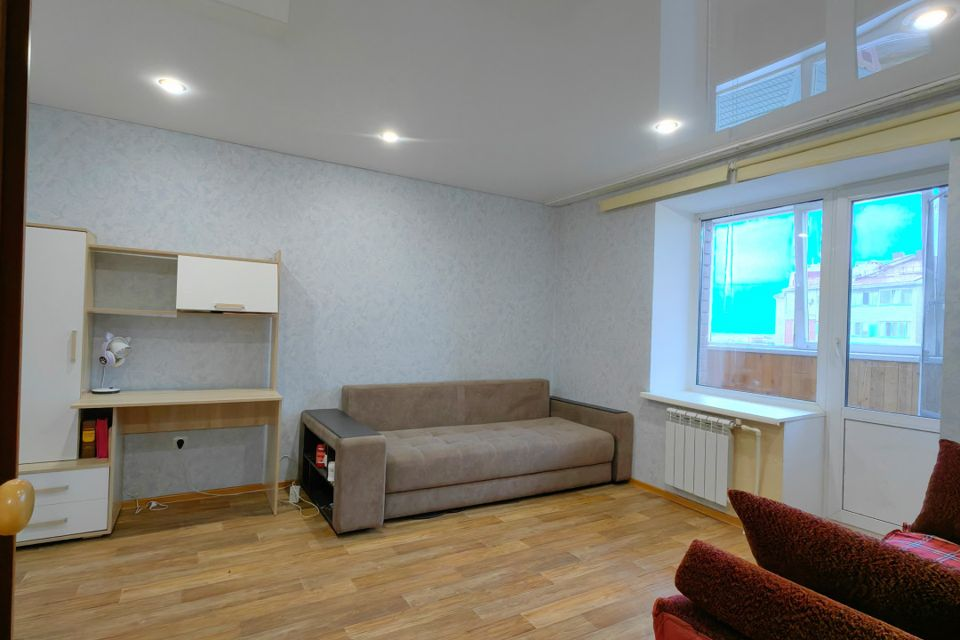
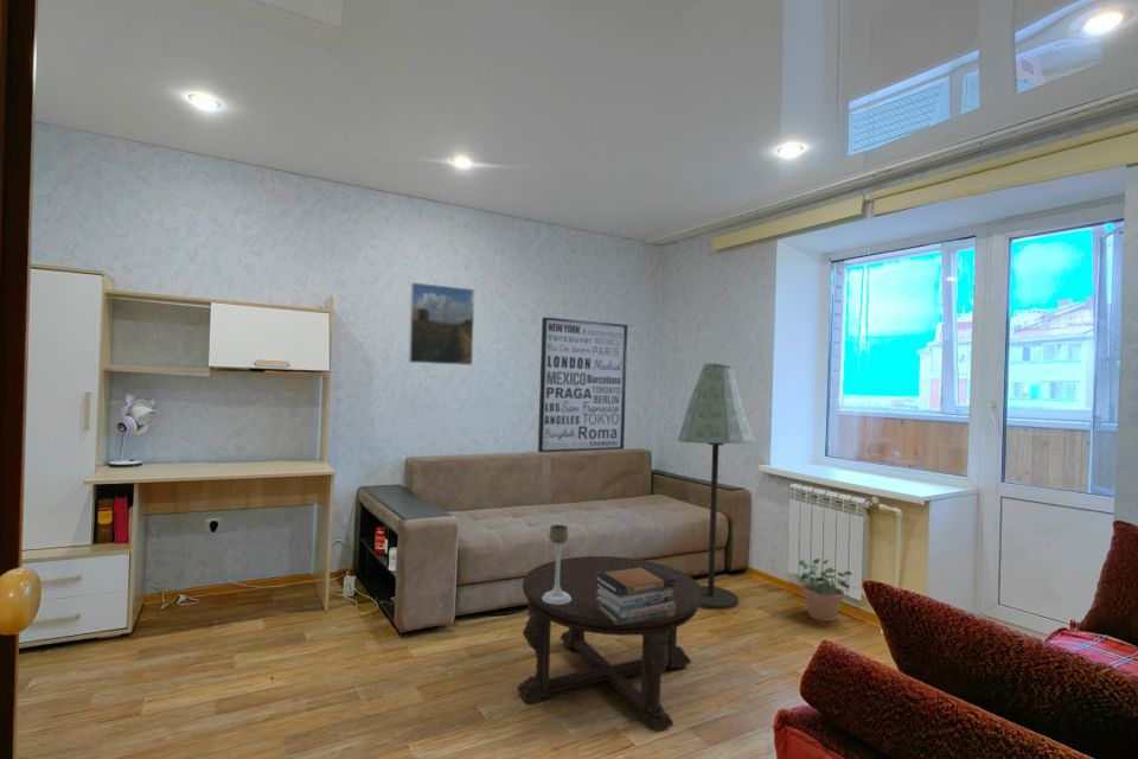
+ potted plant (827, 591)
+ coffee table (609, 631)
+ candle holder (557, 562)
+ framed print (442, 325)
+ book stack (634, 594)
+ floor lamp (714, 480)
+ wall art (584, 385)
